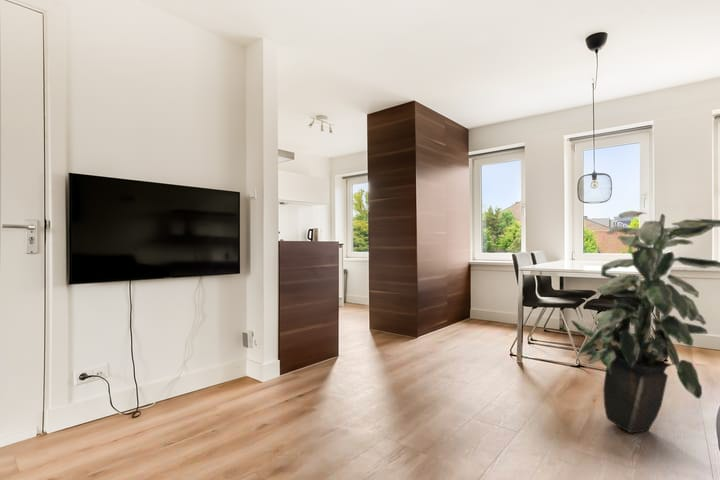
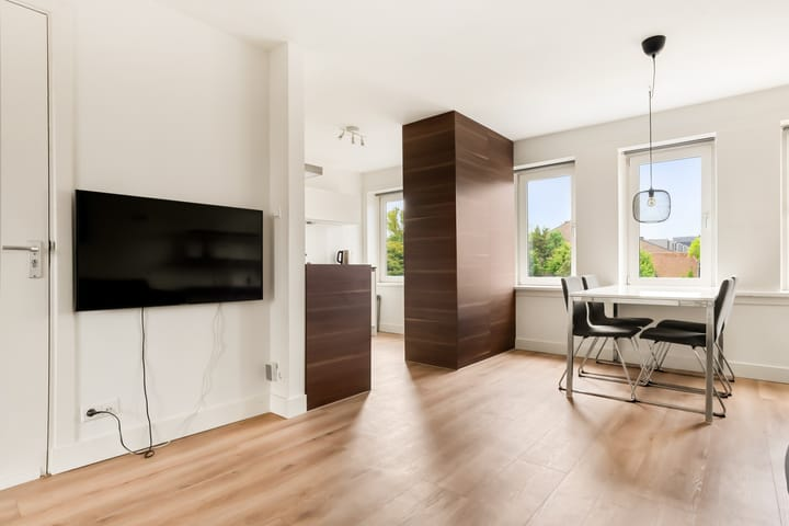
- indoor plant (643, 319)
